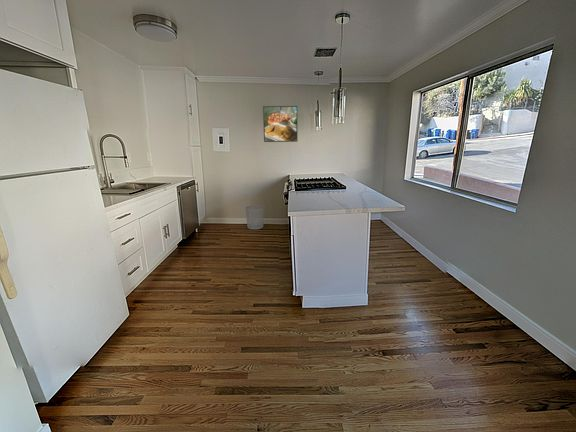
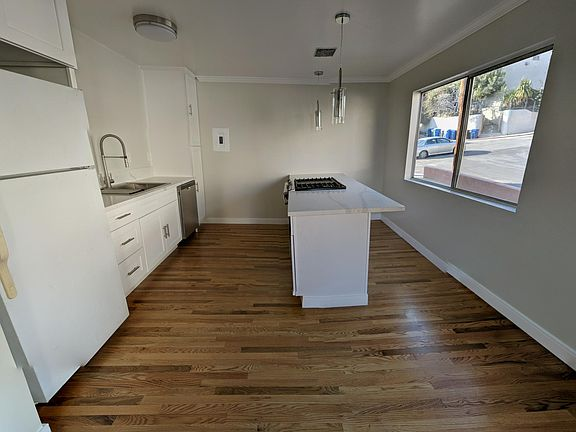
- waste bin (255, 217)
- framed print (280, 124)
